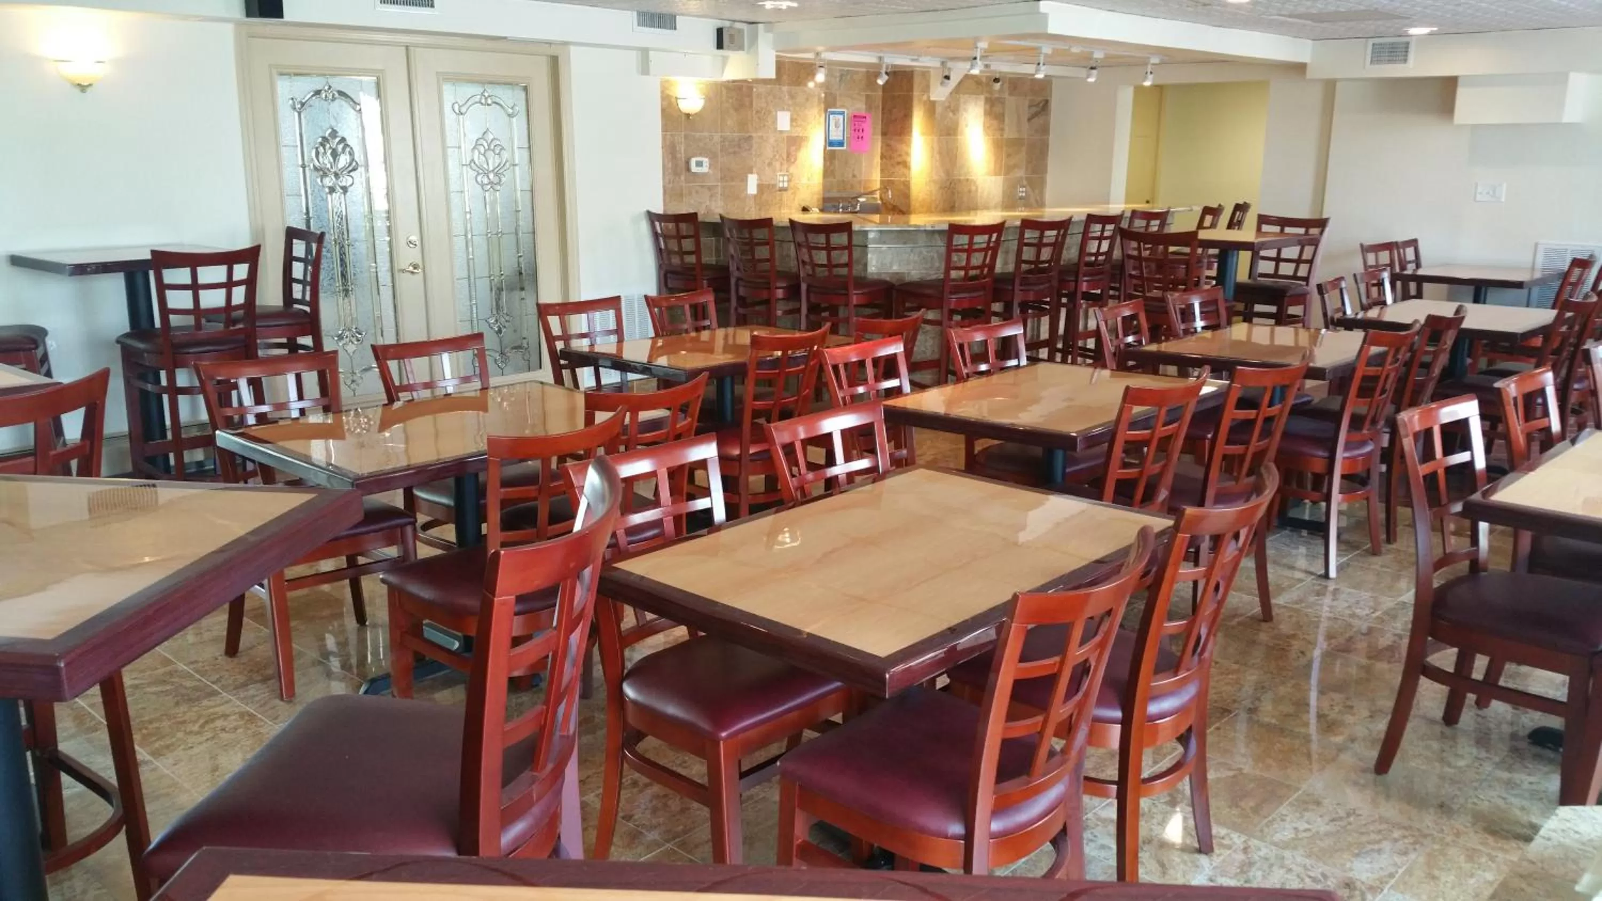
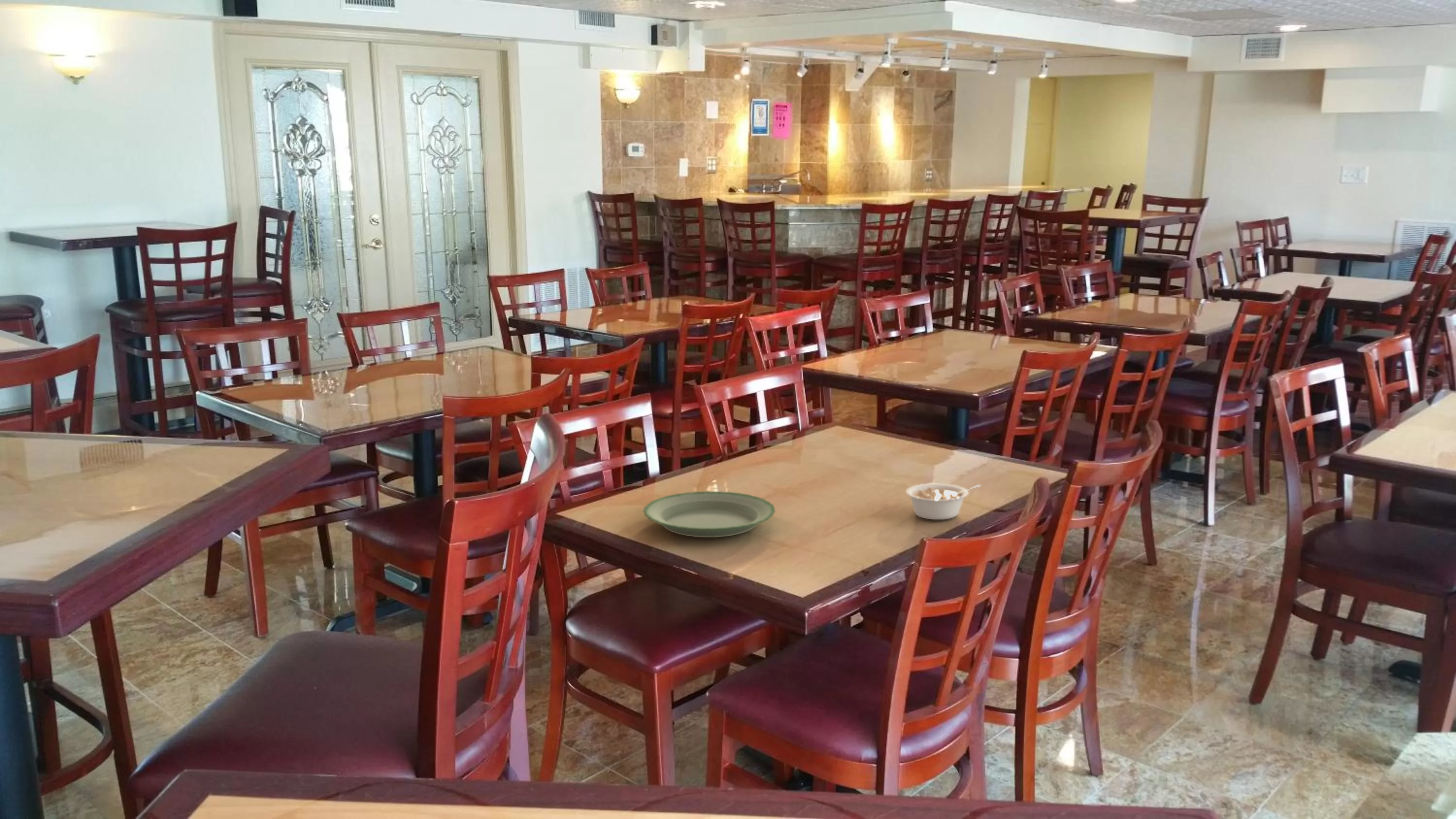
+ plate (710, 516)
+ legume (938, 500)
